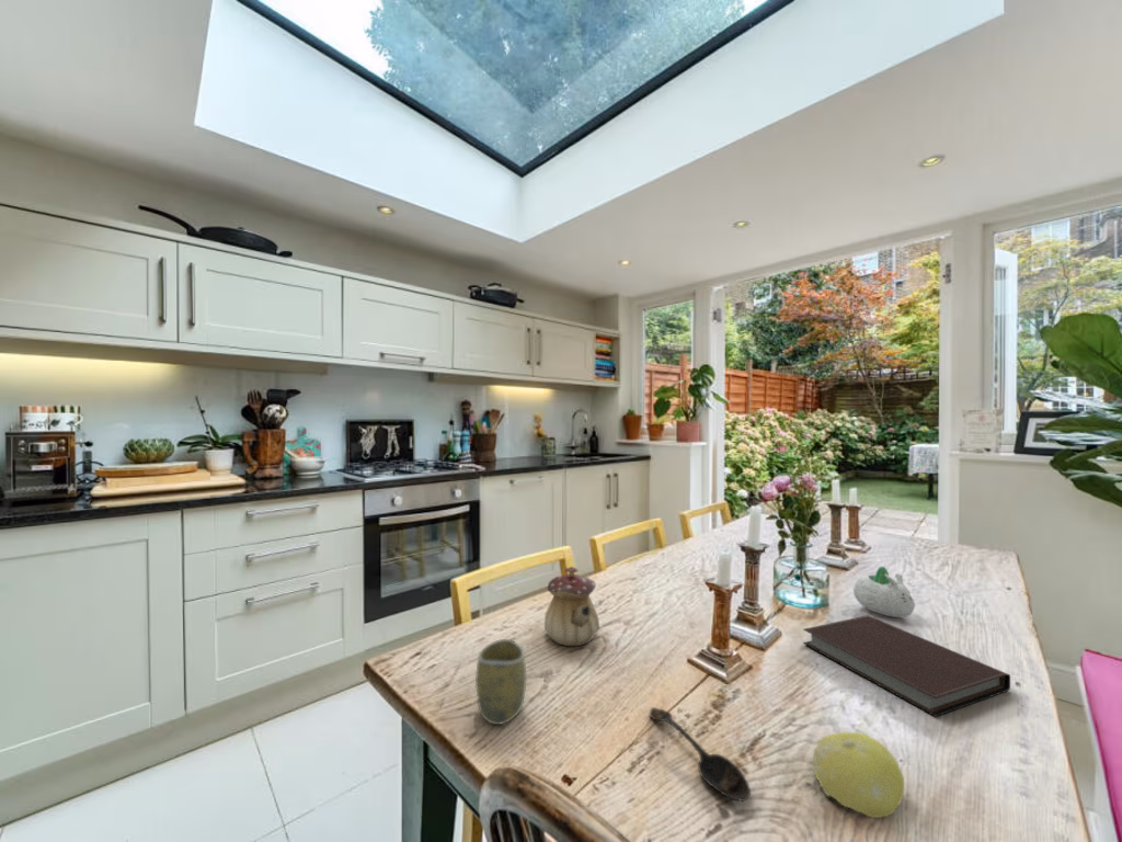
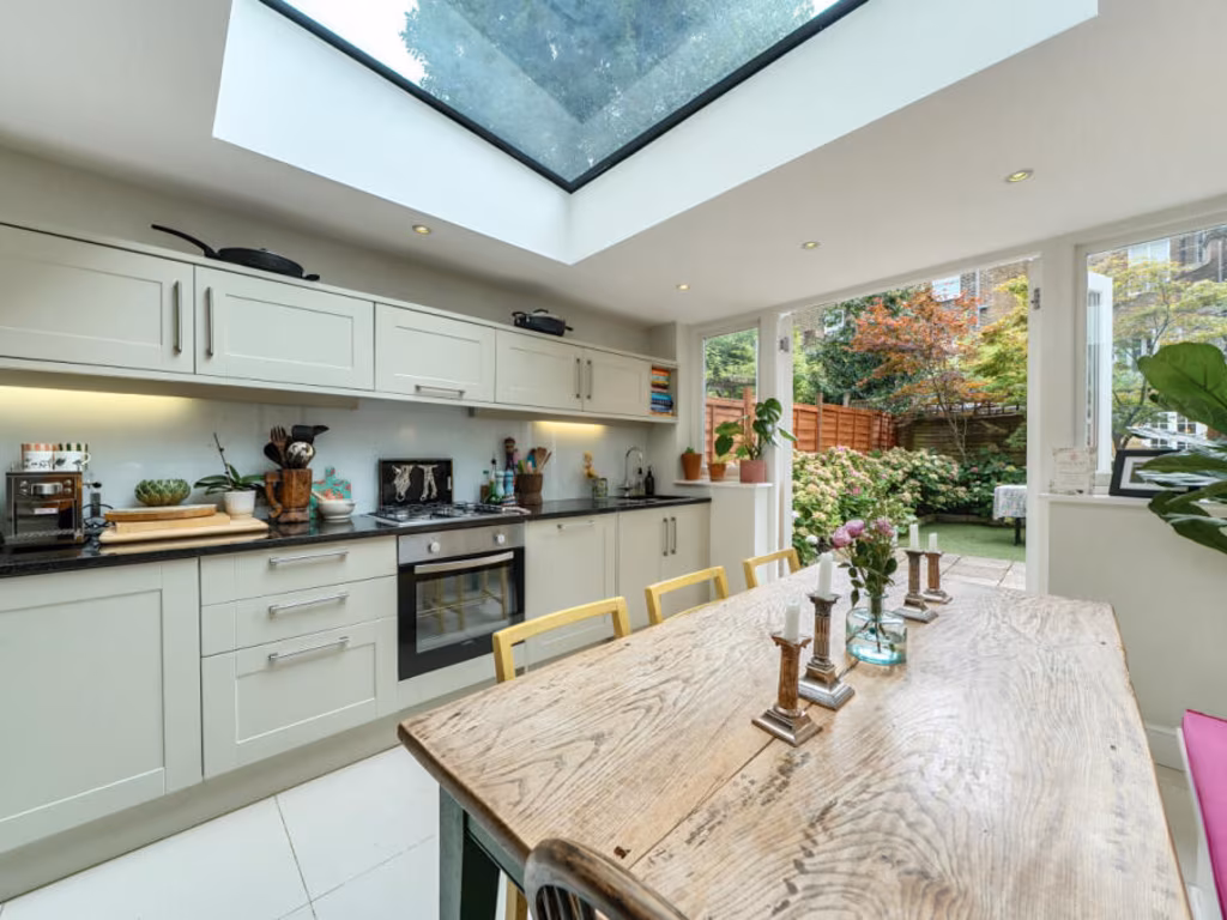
- teapot (570, 599)
- fruit (856, 764)
- notebook (896, 657)
- spoon (694, 746)
- cup (501, 680)
- succulent planter (883, 589)
